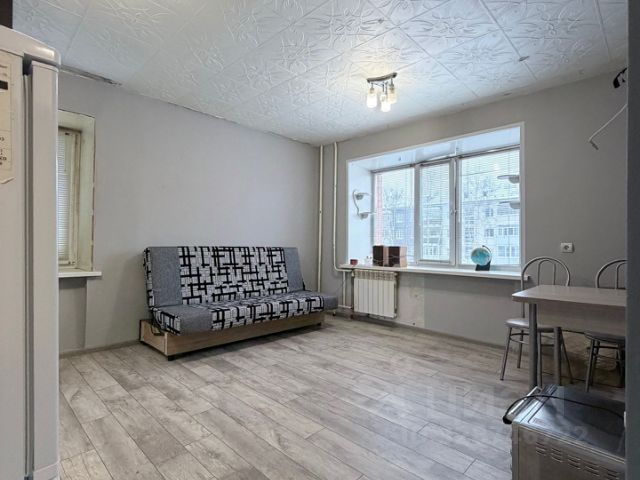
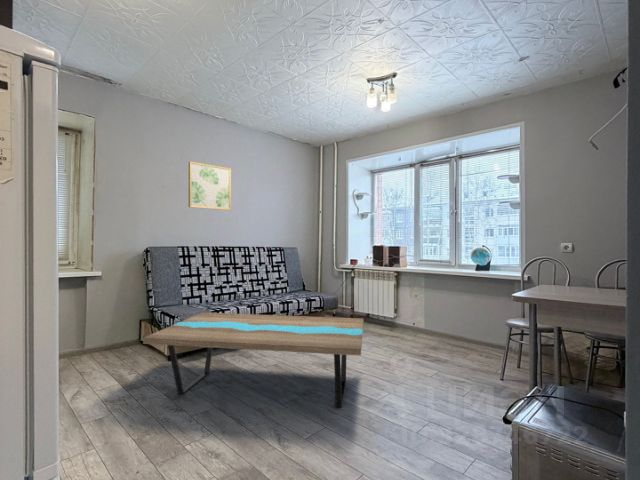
+ coffee table (267, 350)
+ wall art (210, 187)
